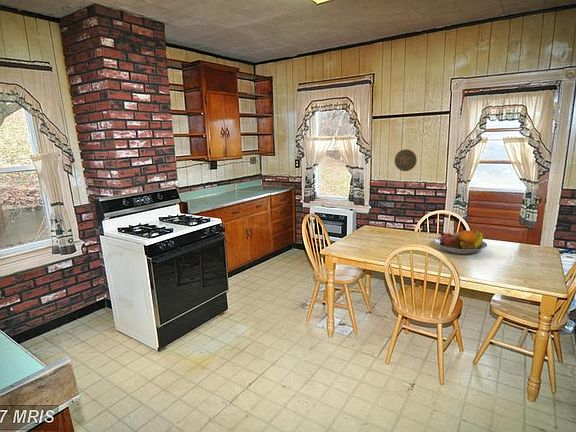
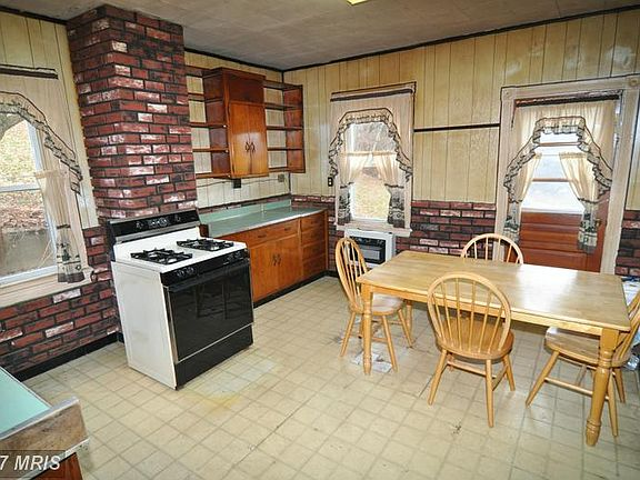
- fruit bowl (460, 240)
- decorative plate (405, 160)
